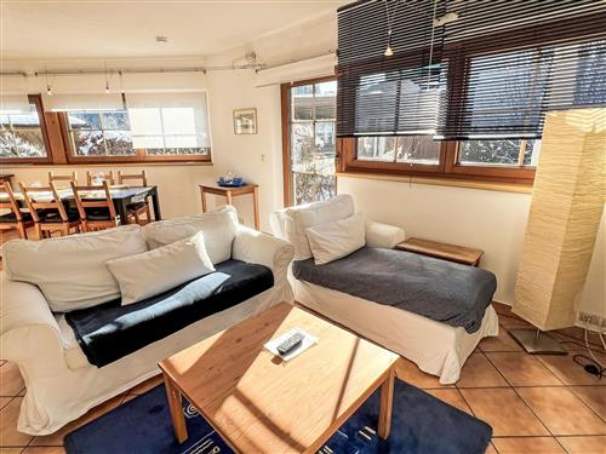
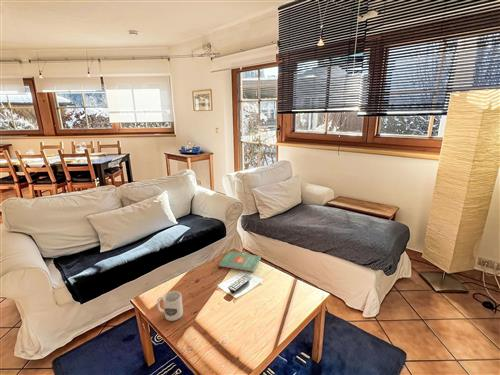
+ book (240, 260)
+ mug (169, 305)
